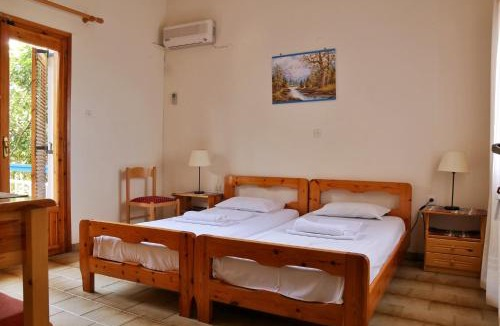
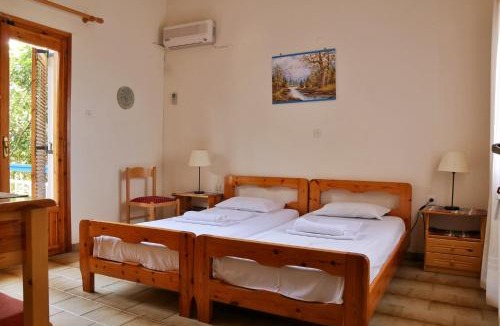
+ decorative plate (125, 97)
